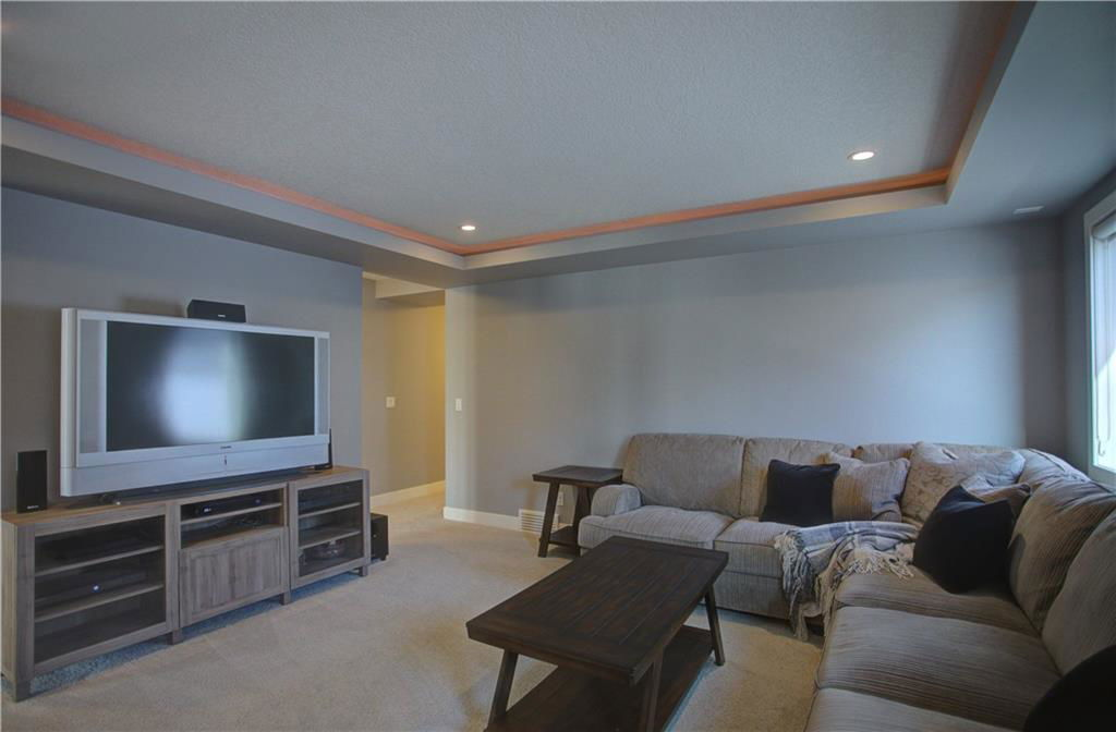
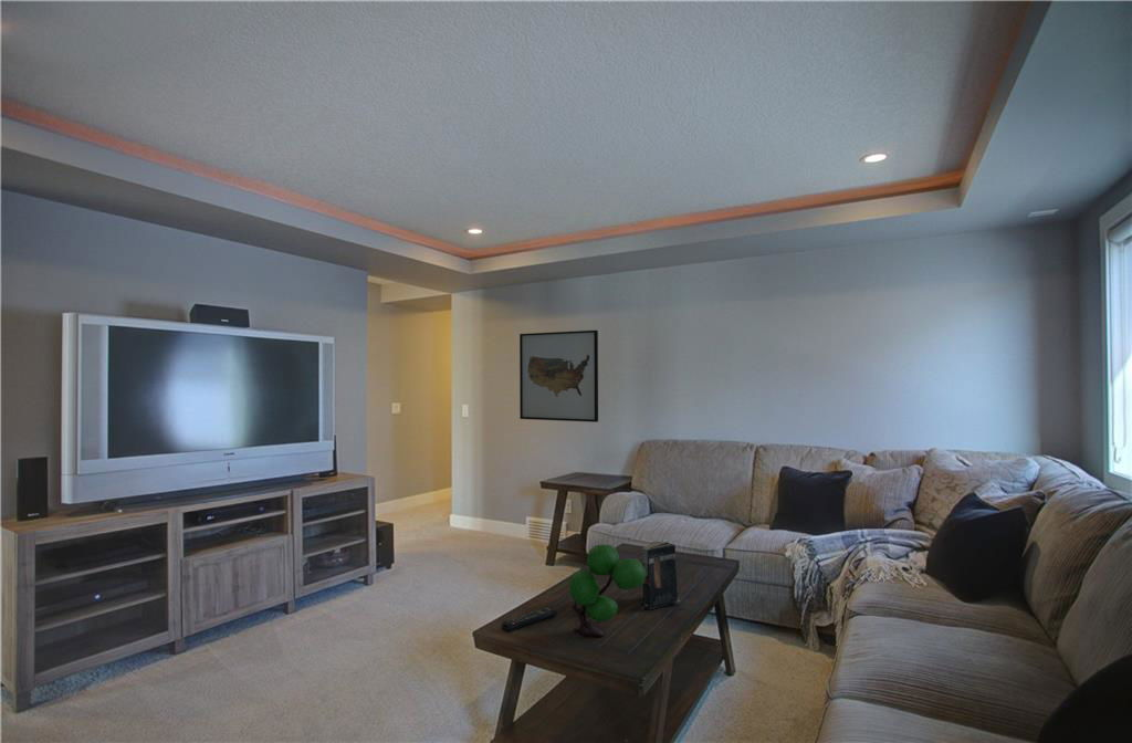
+ plant (605, 589)
+ book (659, 573)
+ wall art (557, 376)
+ remote control (530, 618)
